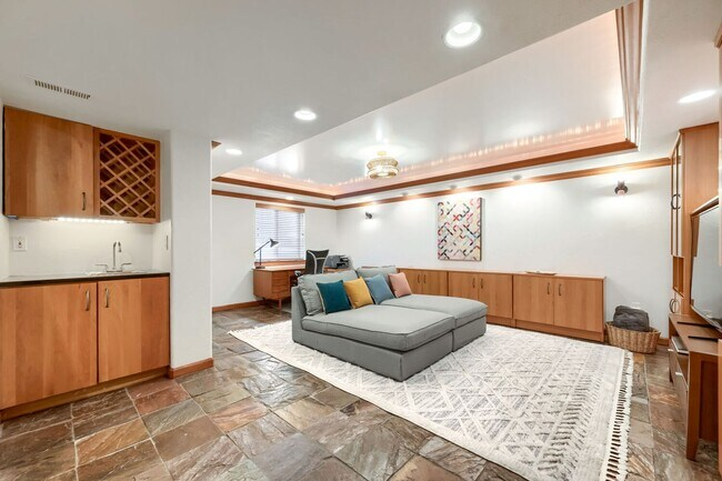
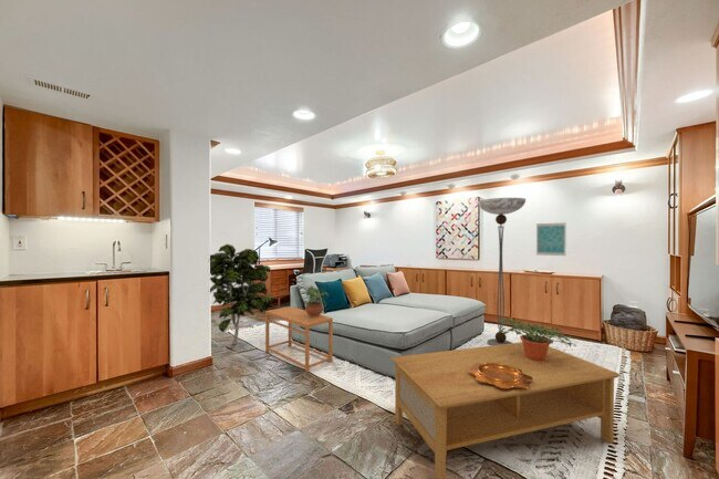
+ side table (299, 332)
+ potted plant (534, 336)
+ floor lamp (500, 272)
+ wall art (550, 239)
+ indoor plant (240, 293)
+ coffee table (498, 397)
+ decorative bowl (499, 374)
+ potted plant (313, 300)
